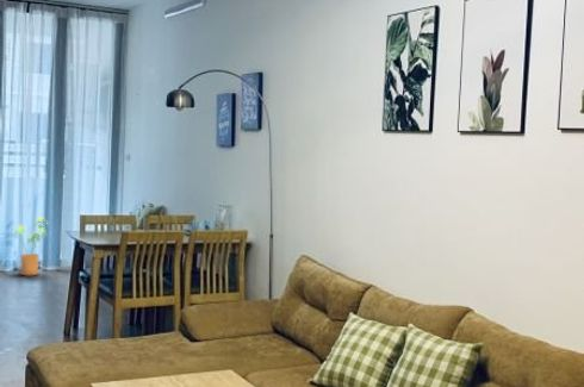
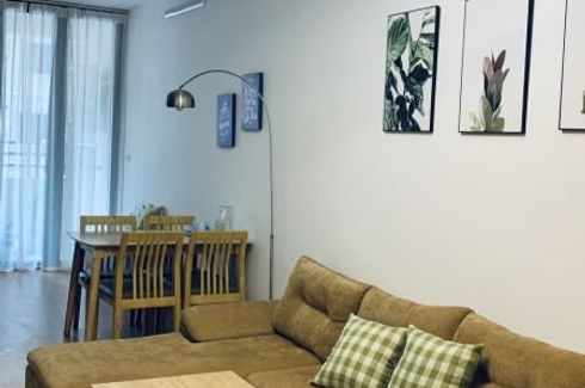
- house plant (32, 245)
